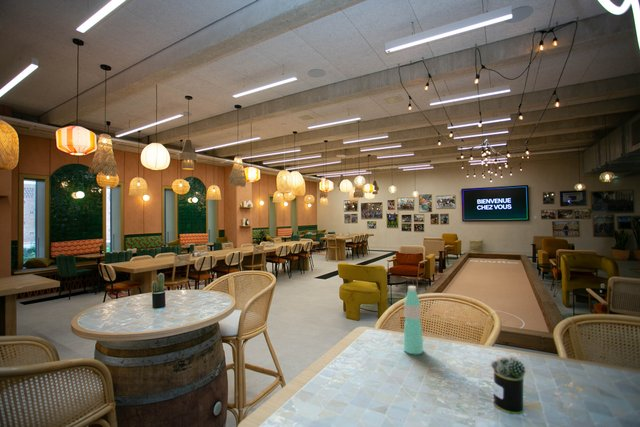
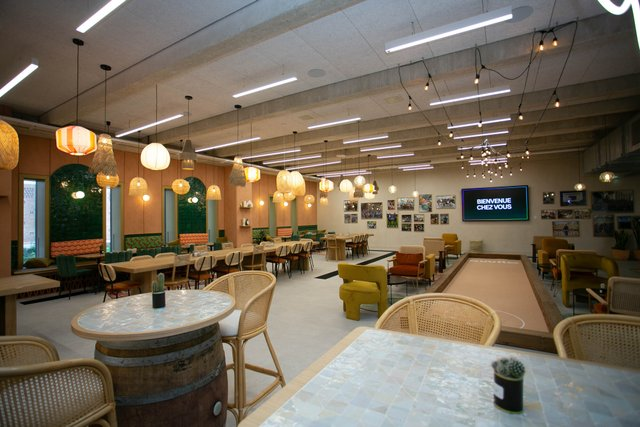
- water bottle (412, 318)
